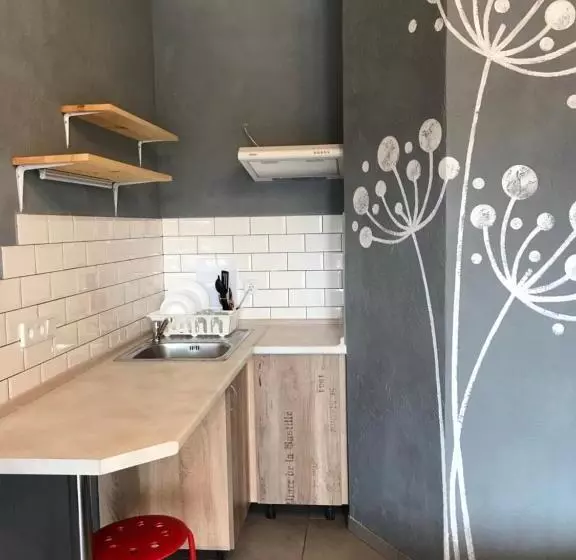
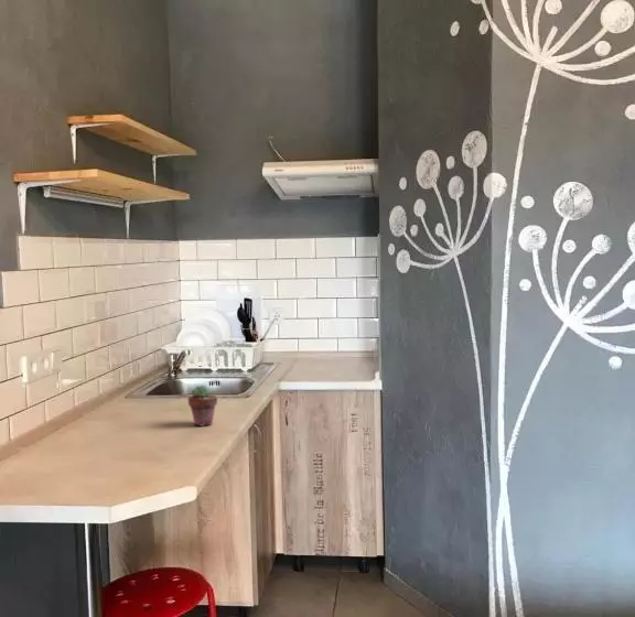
+ potted succulent (203, 404)
